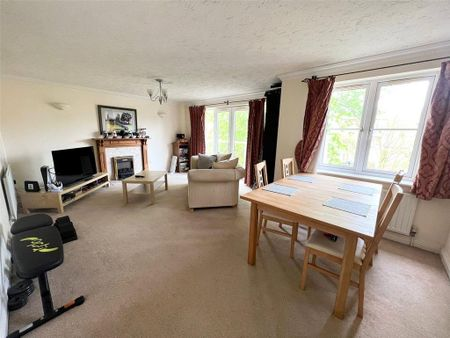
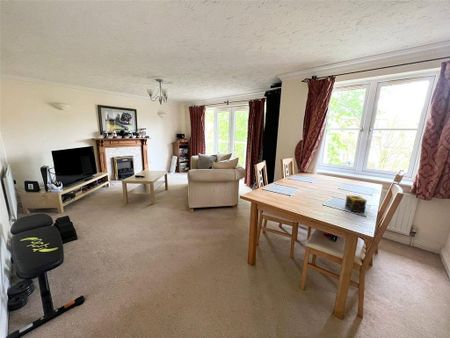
+ candle (355, 203)
